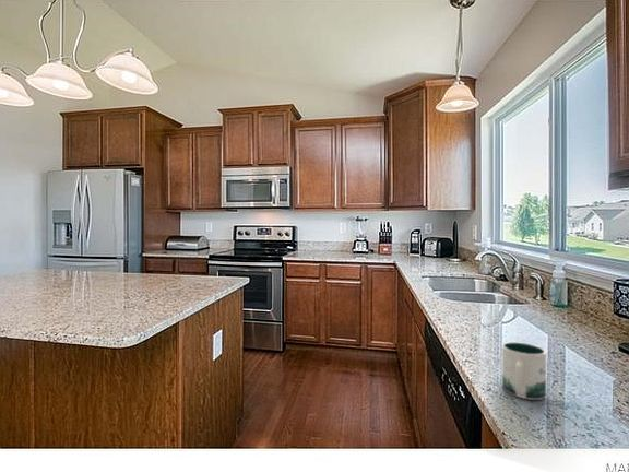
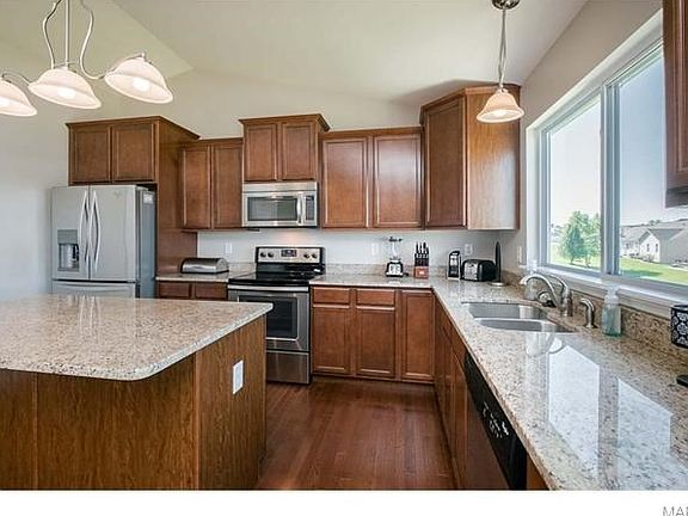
- mug (522, 371)
